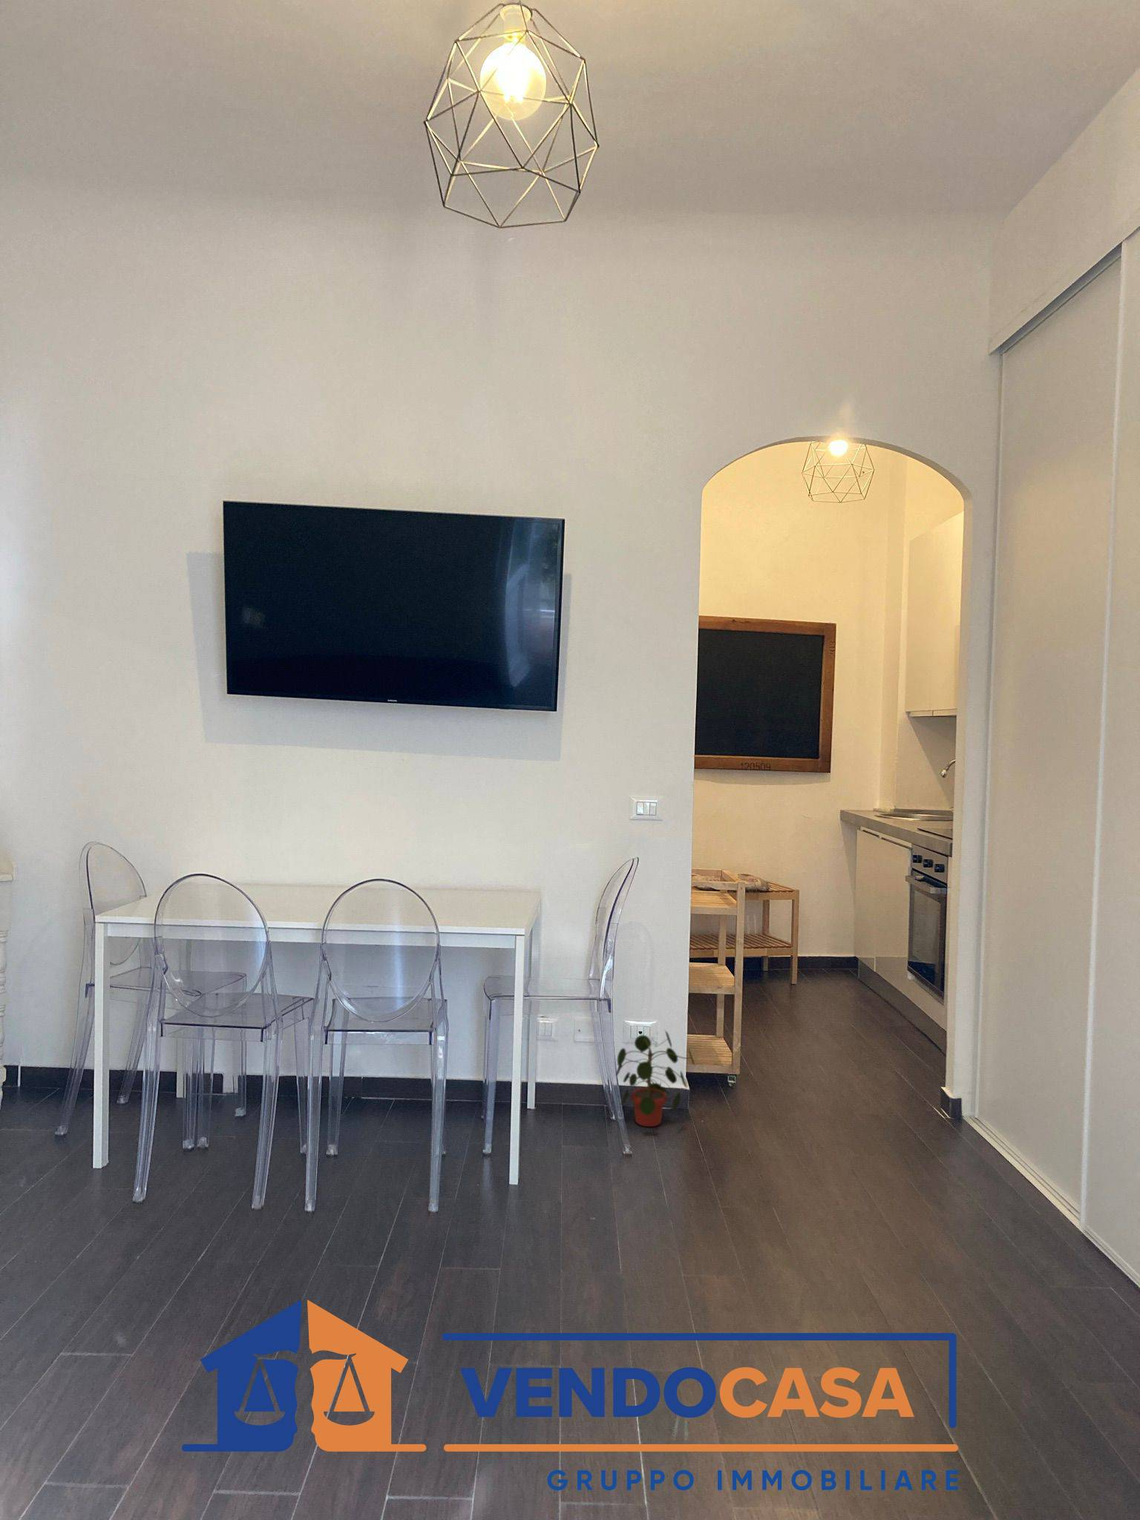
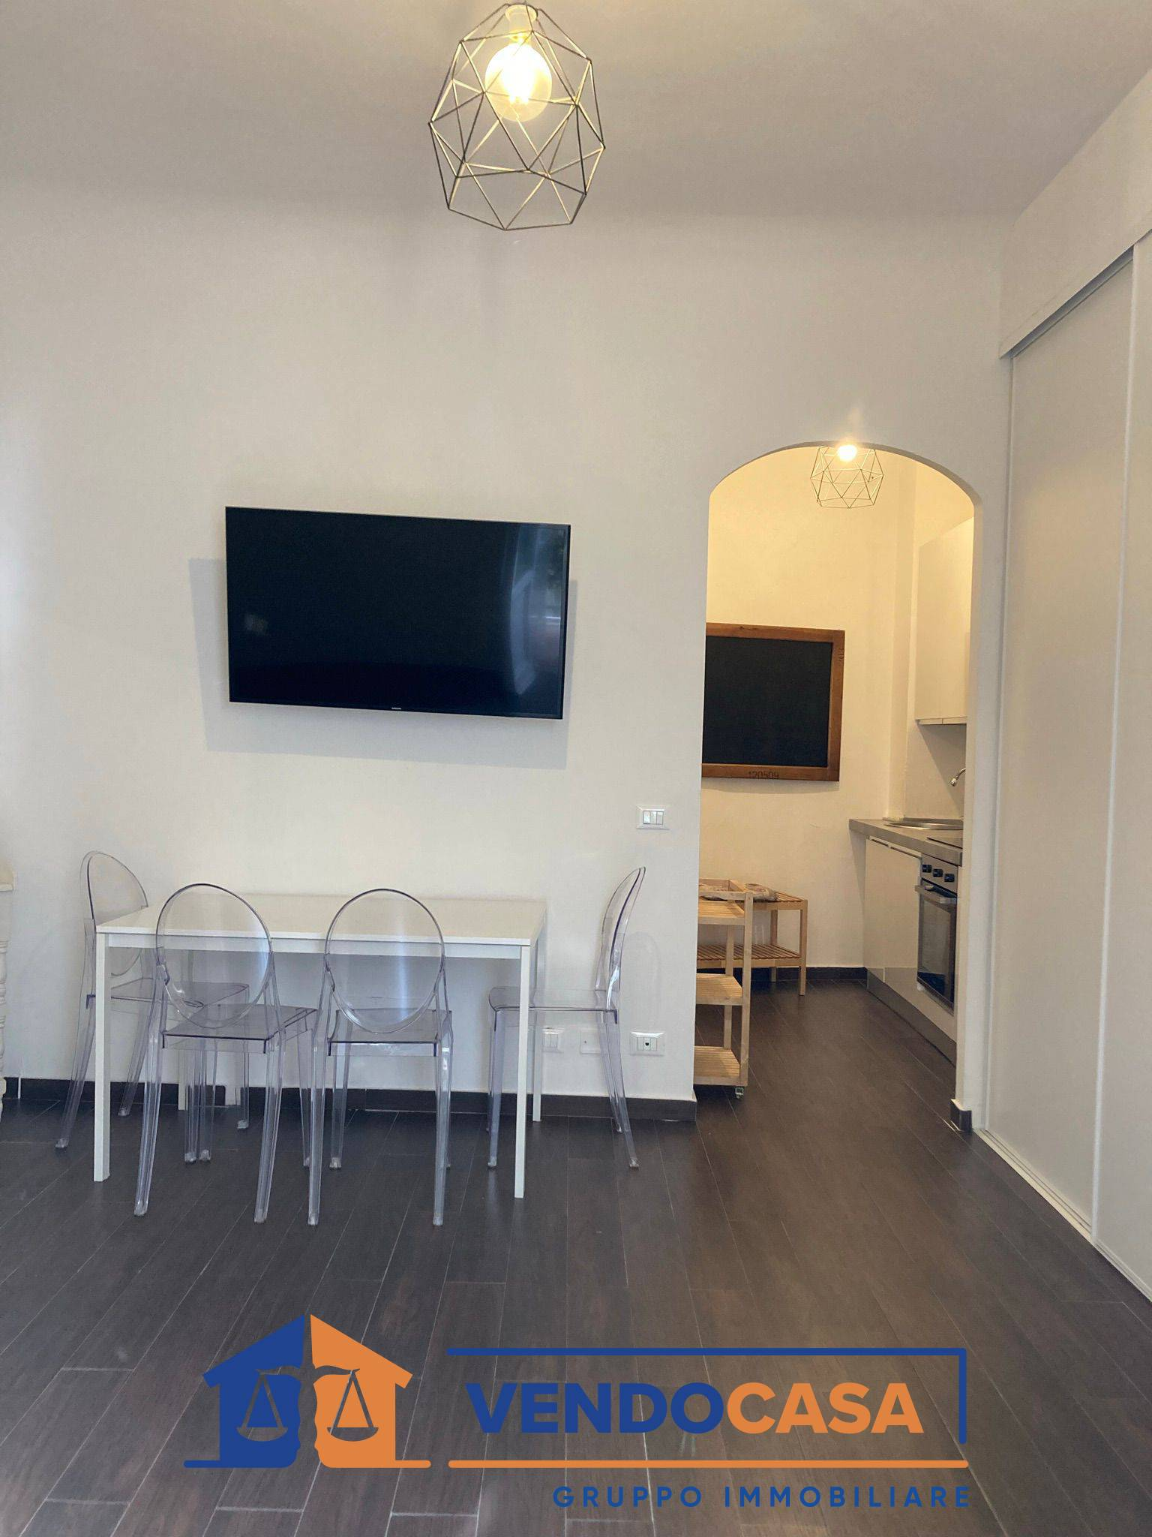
- potted plant (655, 1072)
